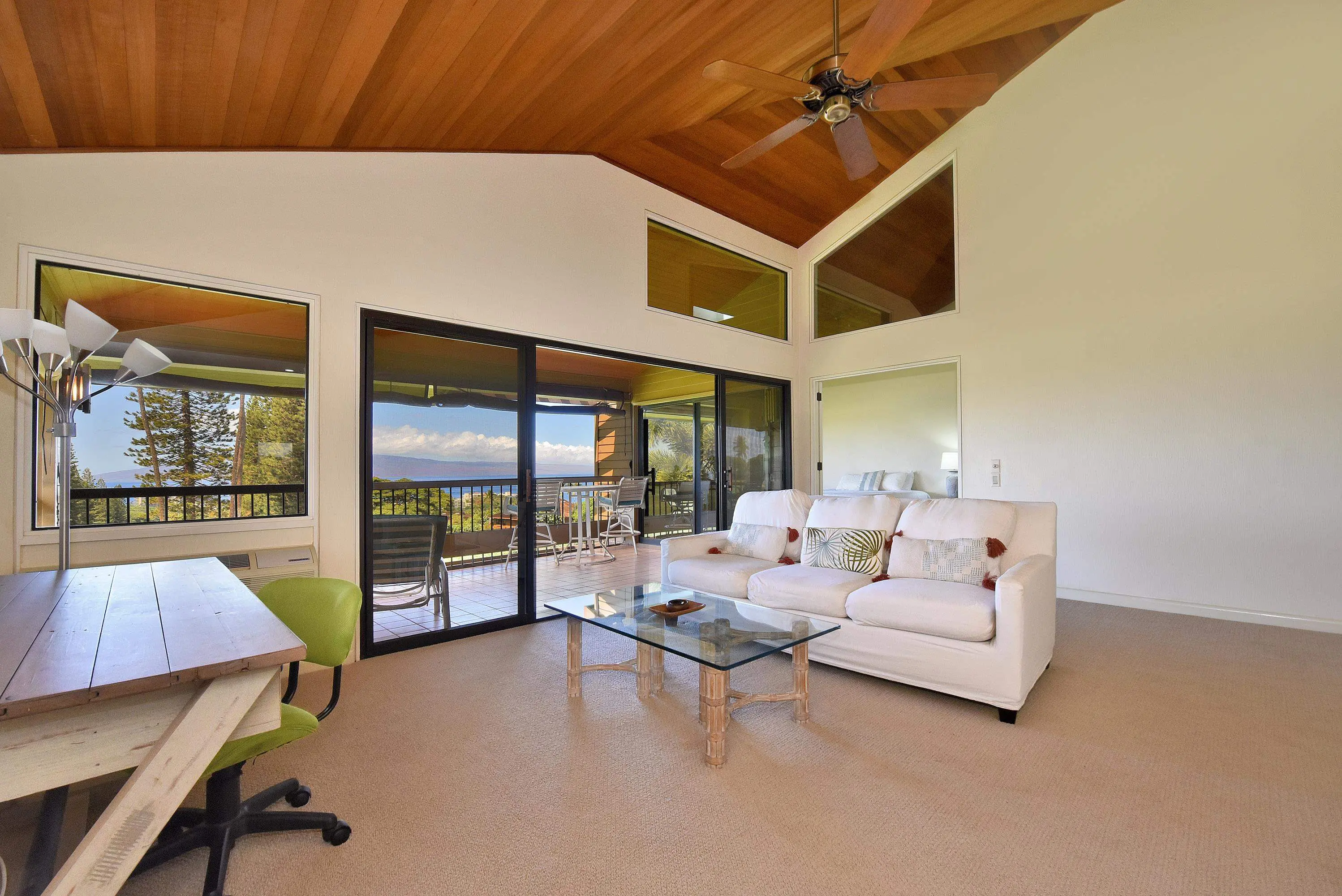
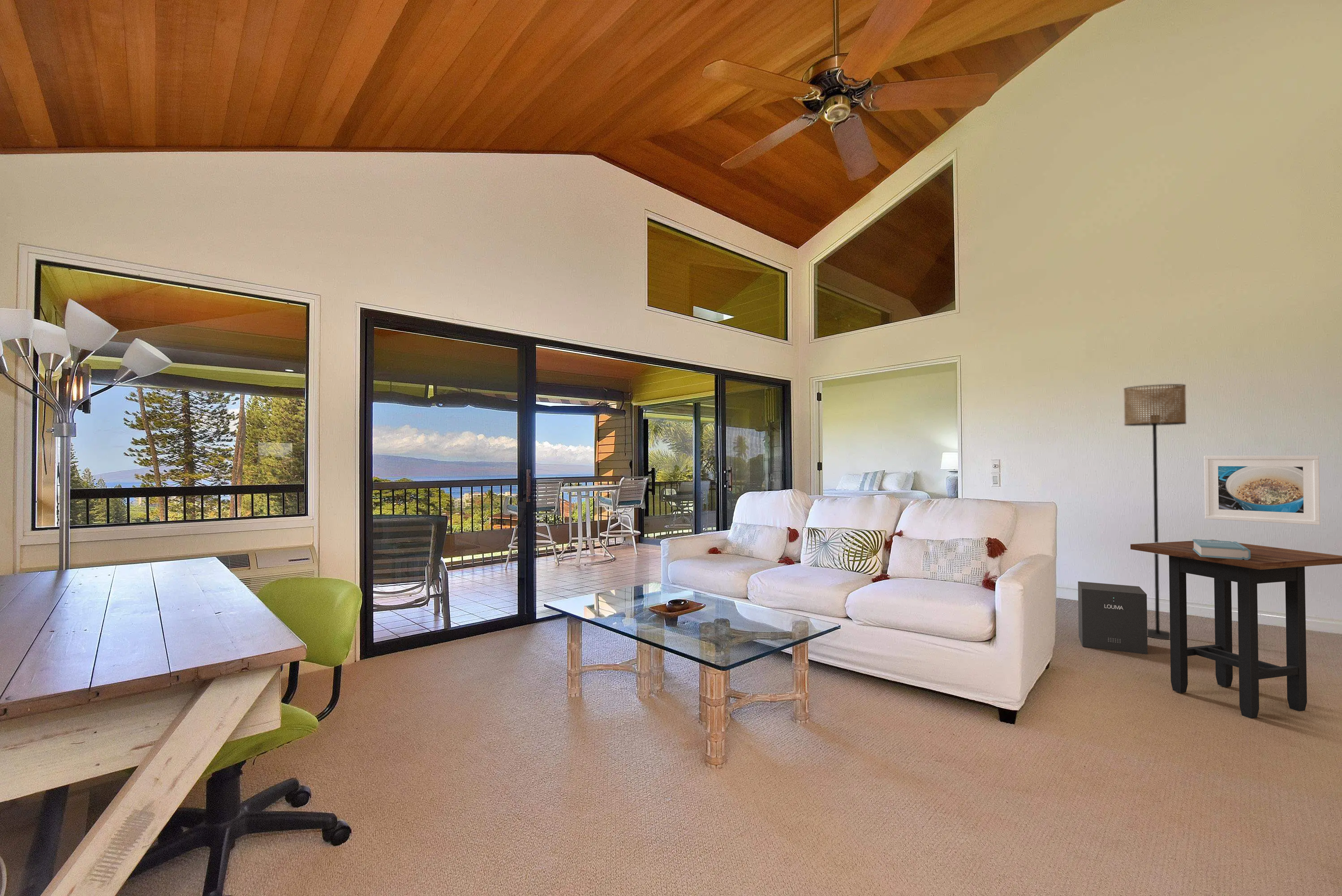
+ floor lamp (1156, 510)
+ speaker (1111, 616)
+ book (1220, 548)
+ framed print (1259, 488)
+ side table (1231, 625)
